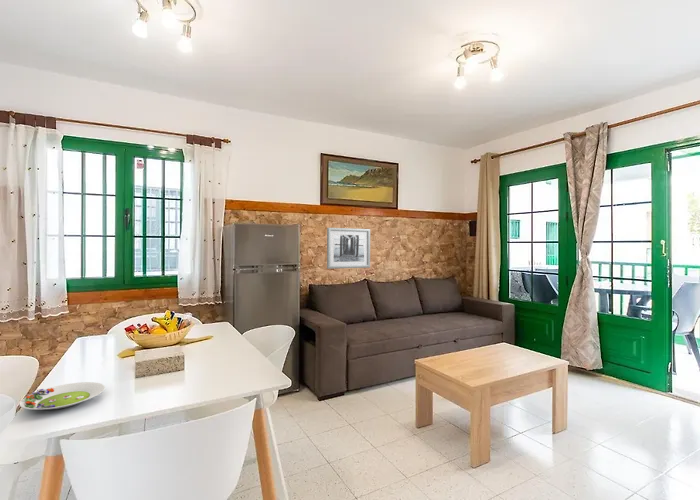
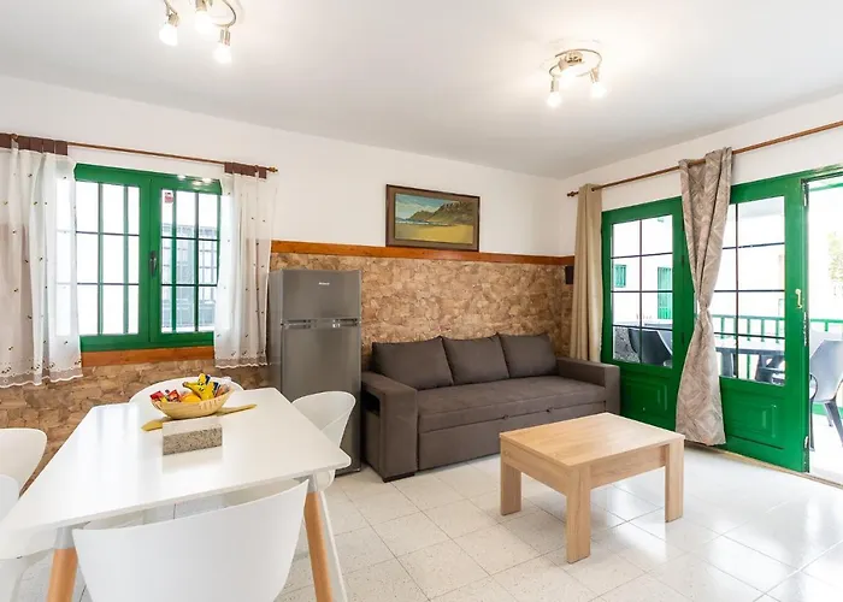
- salad plate (64, 396)
- wall art (349, 248)
